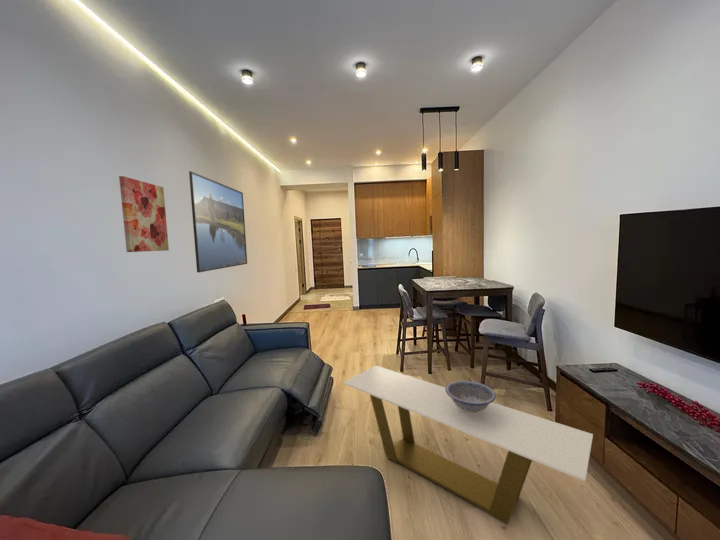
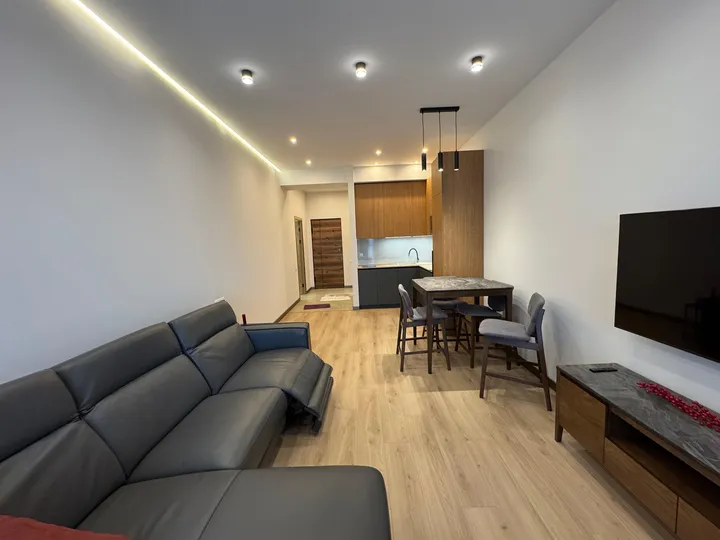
- decorative bowl (470, 399)
- coffee table (449, 426)
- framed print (223, 226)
- wall art (146, 217)
